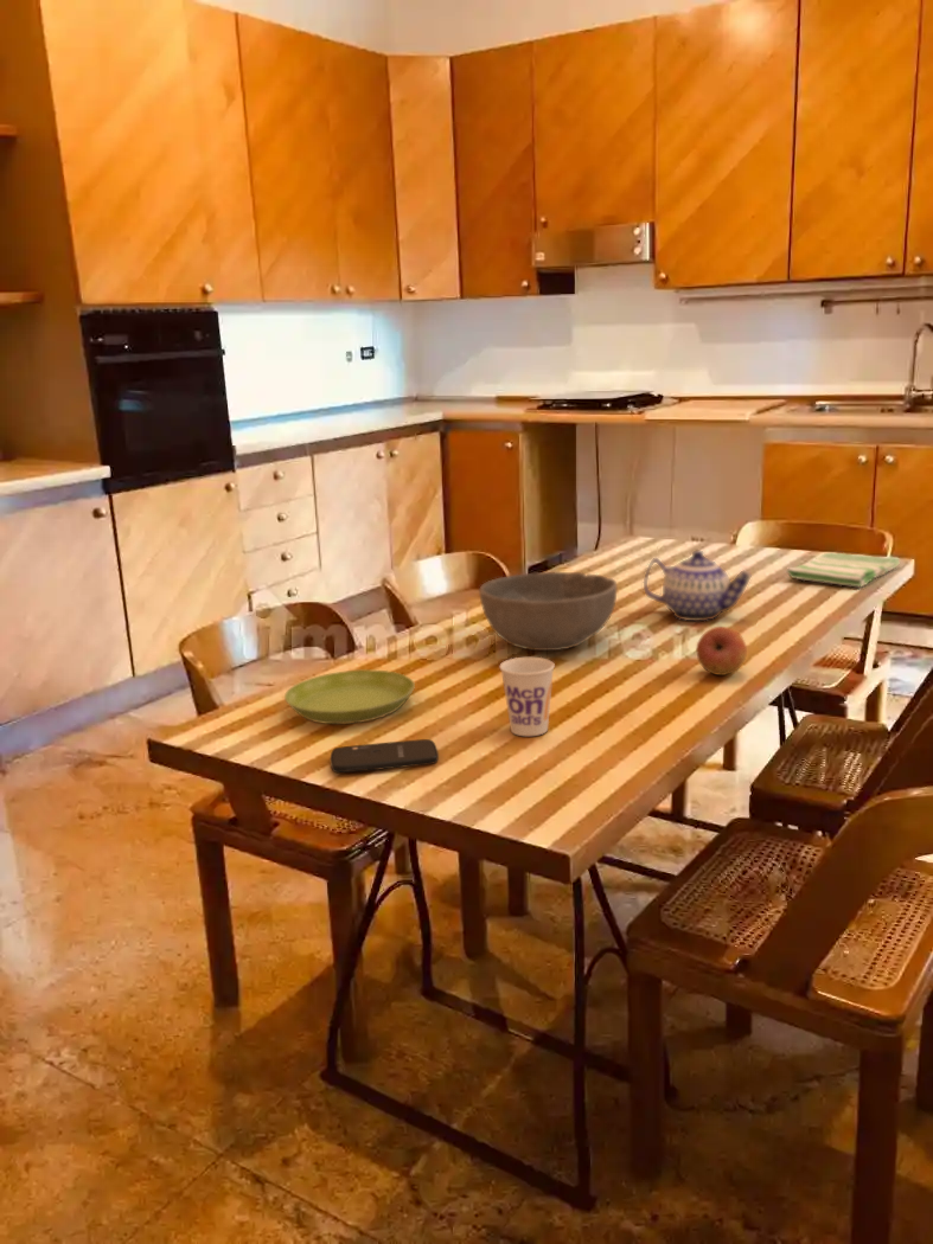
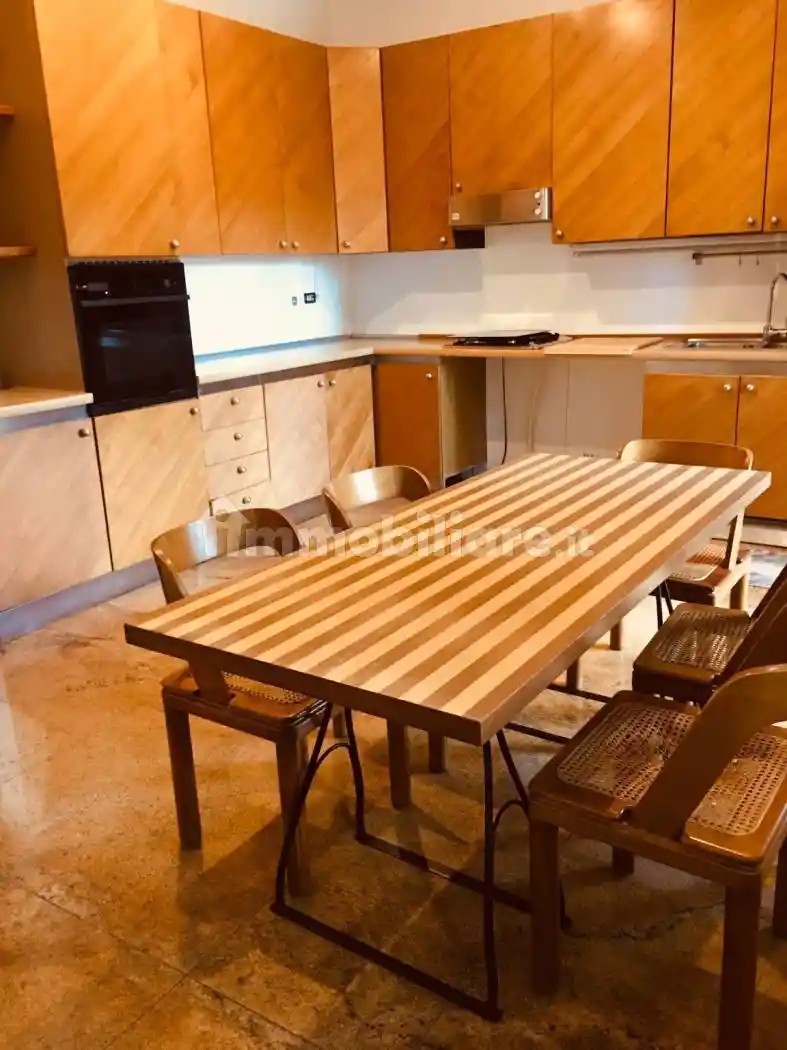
- dish towel (842, 566)
- teapot (695, 582)
- fruit (721, 650)
- saucer (350, 698)
- cup (528, 697)
- smartphone (384, 756)
- bowl (548, 615)
